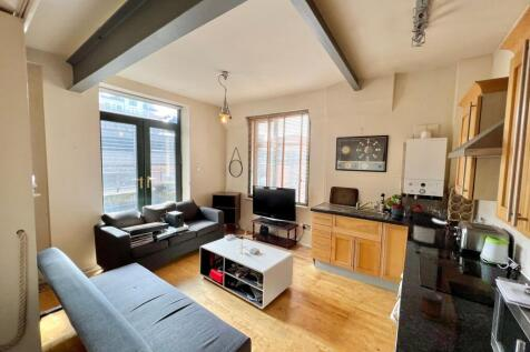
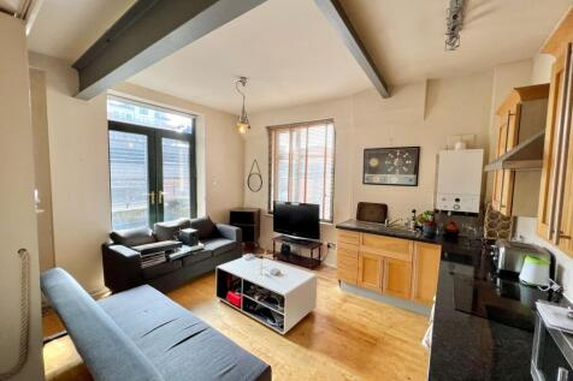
- coffee maker (429, 228)
- mug (432, 302)
